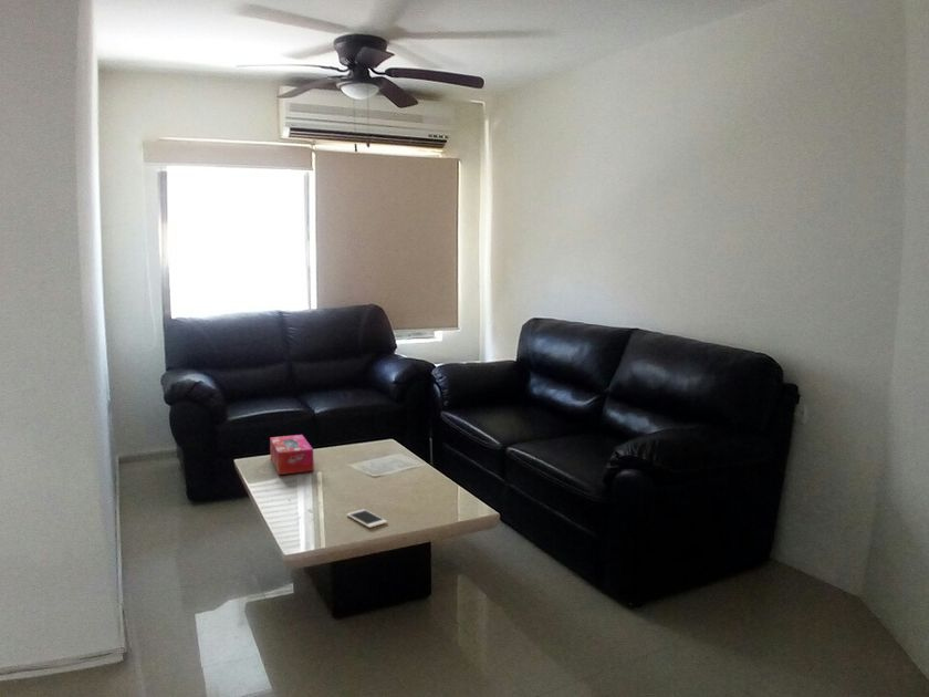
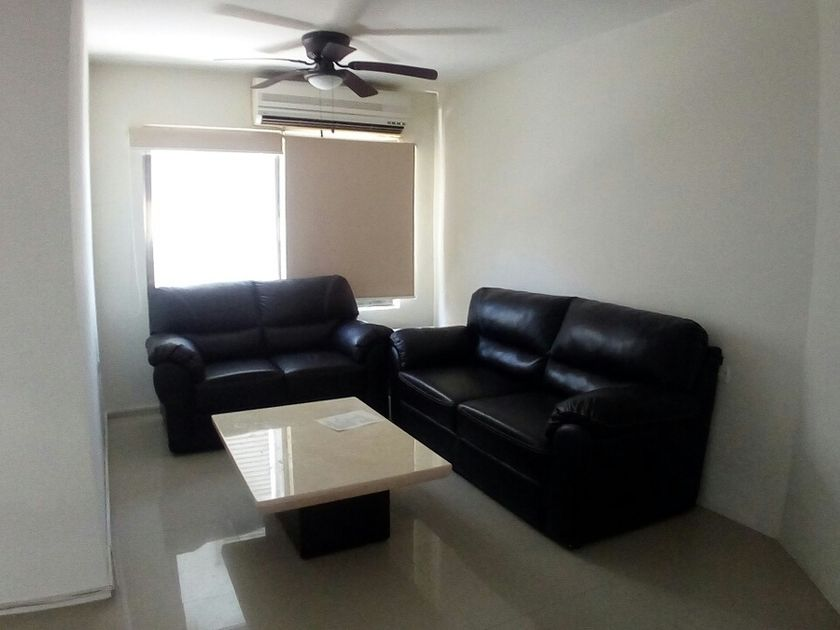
- tissue box (291, 454)
- cell phone (366, 518)
